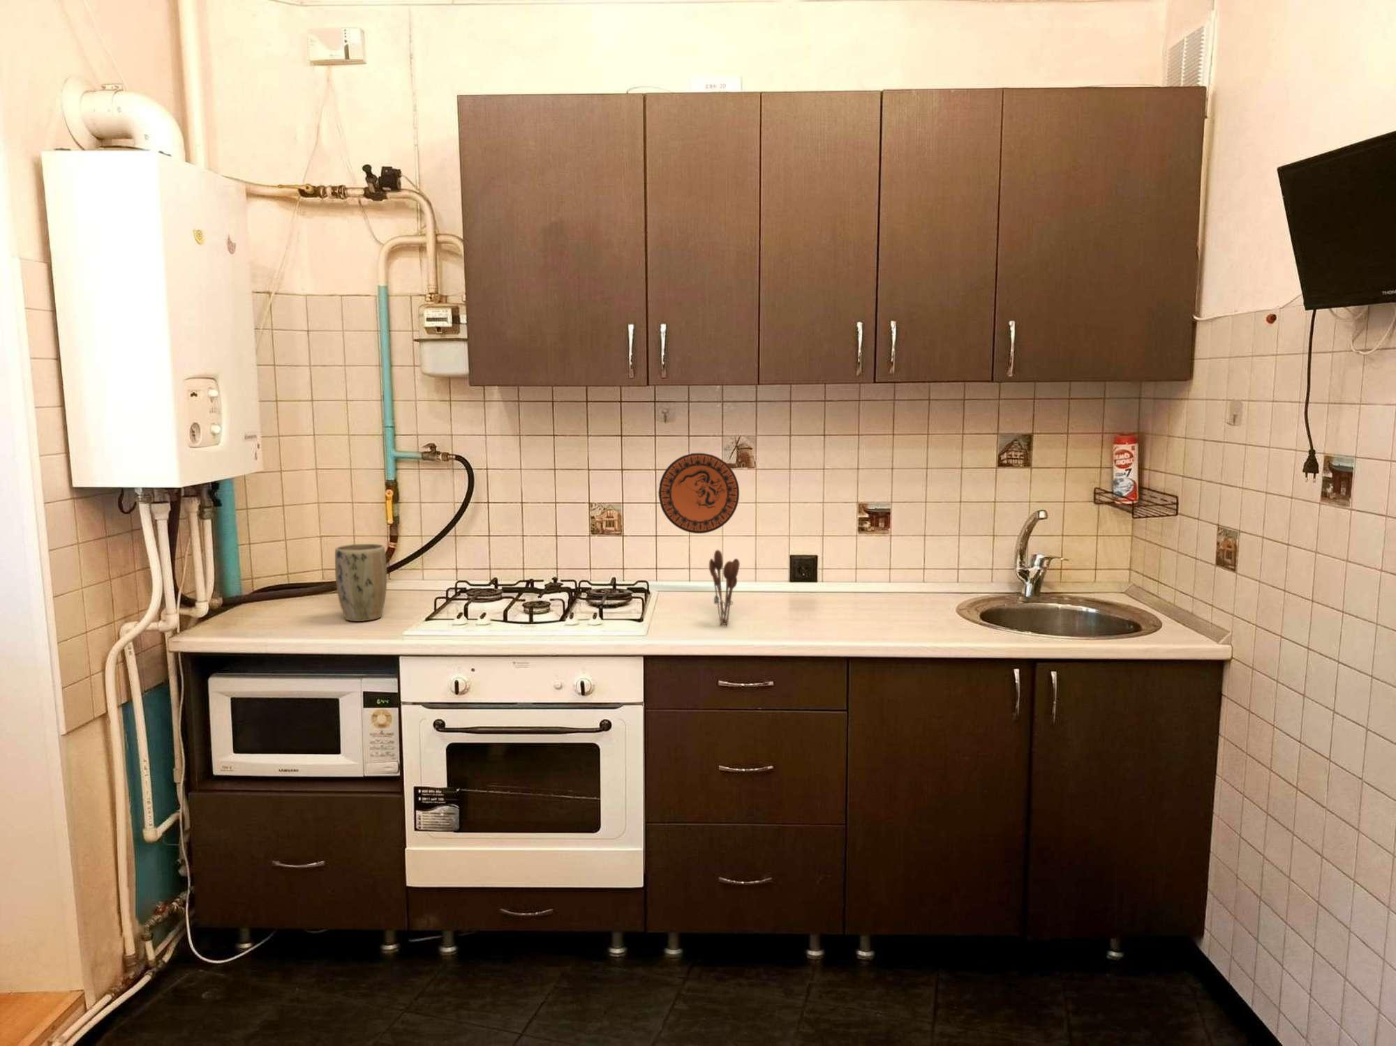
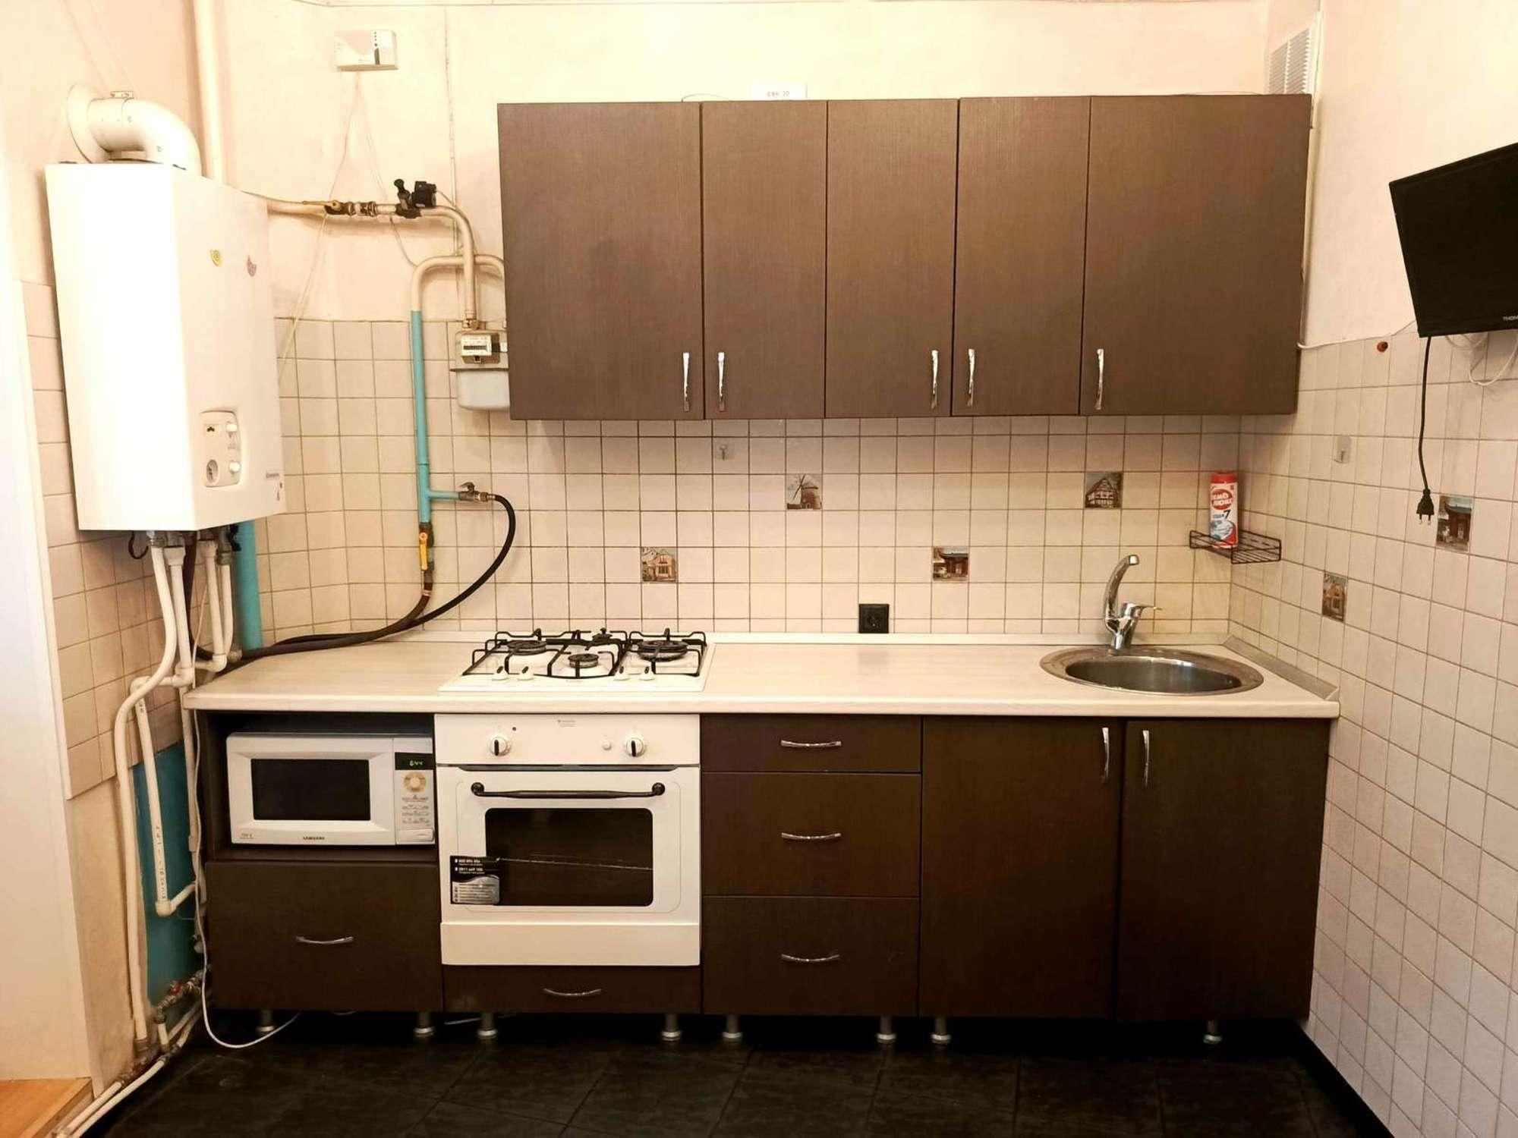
- decorative plate (699, 493)
- plant pot (362, 582)
- utensil holder (725, 588)
